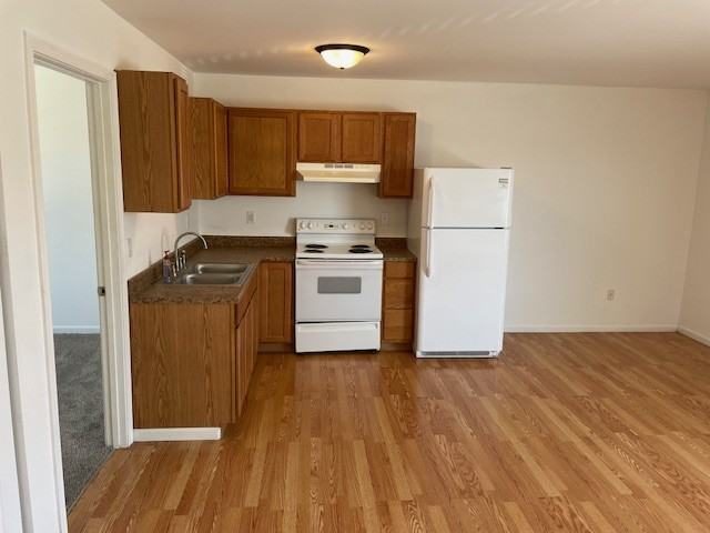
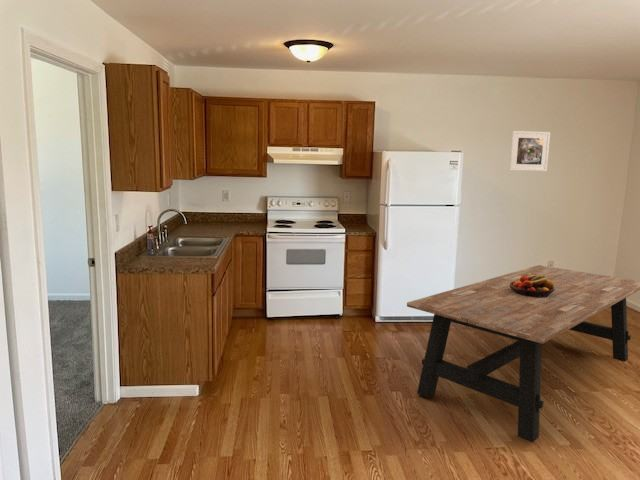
+ fruit bowl (531, 283)
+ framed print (529, 151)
+ dining table (536, 333)
